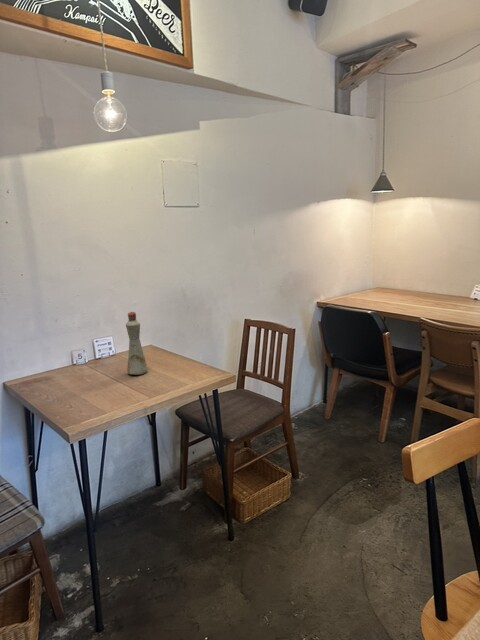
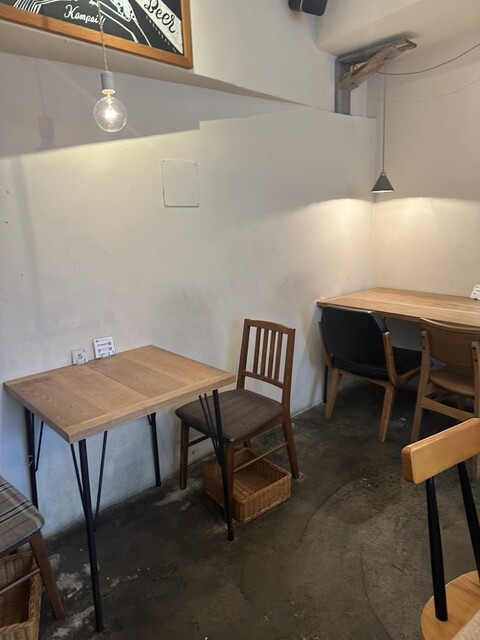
- bottle (134, 342)
